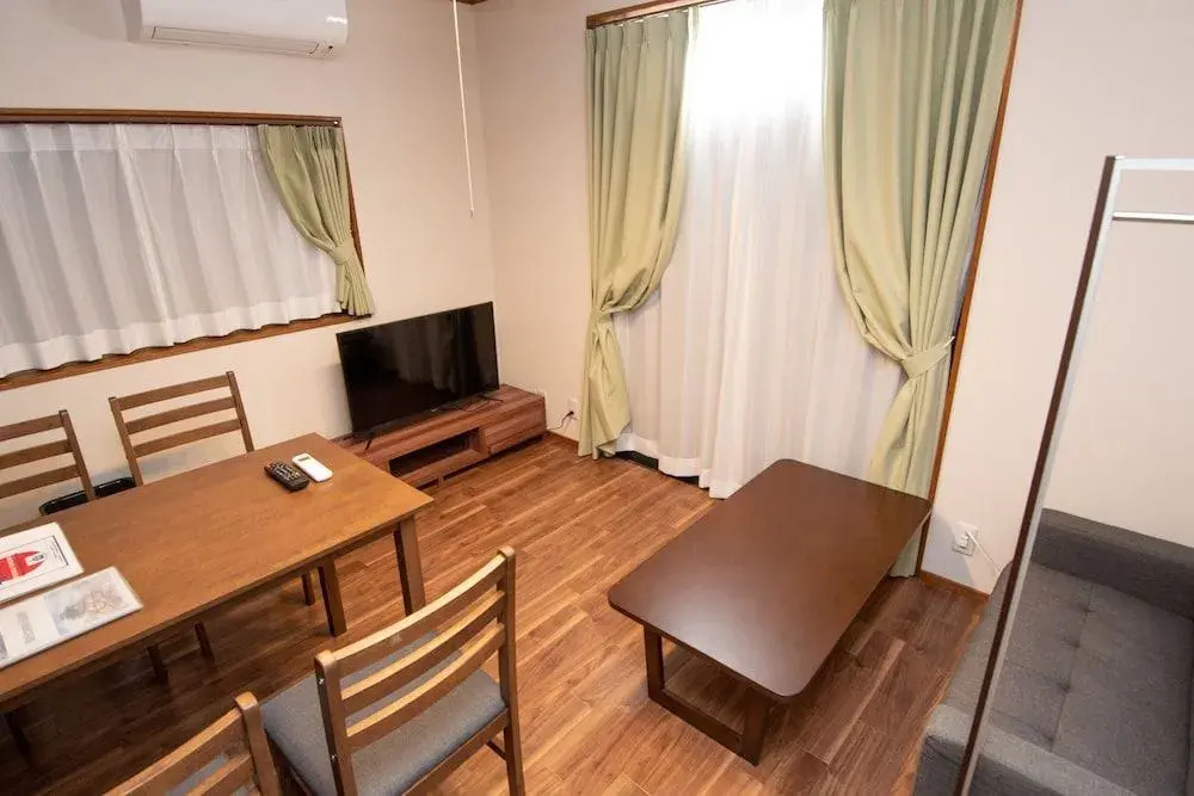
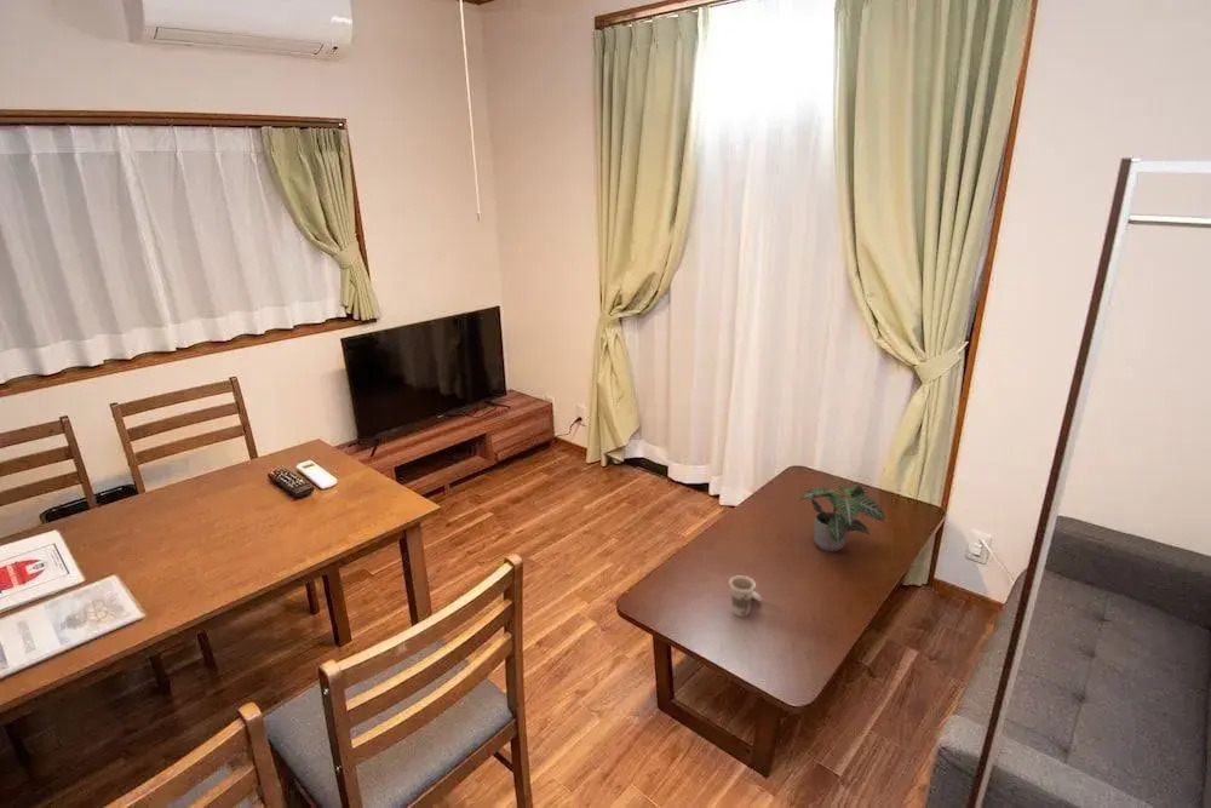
+ cup (745, 594)
+ potted plant (839, 518)
